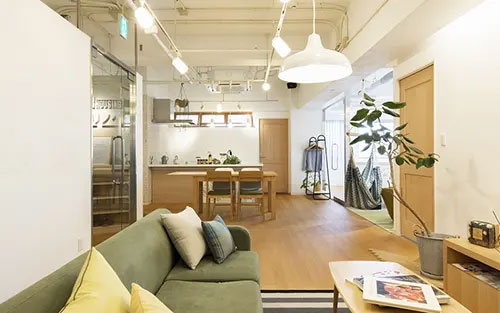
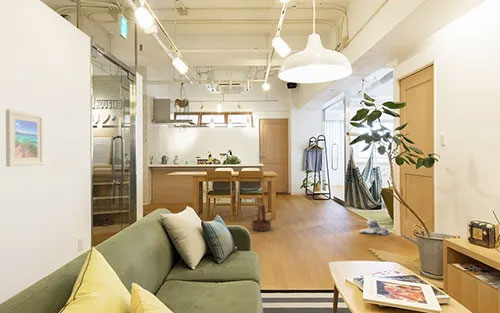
+ plush toy (374, 225)
+ basket (260, 216)
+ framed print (26, 139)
